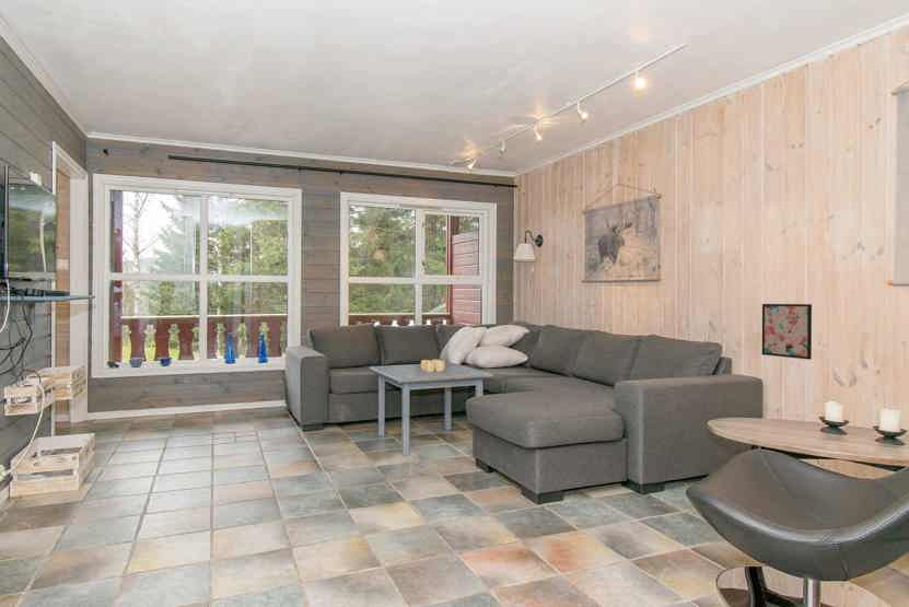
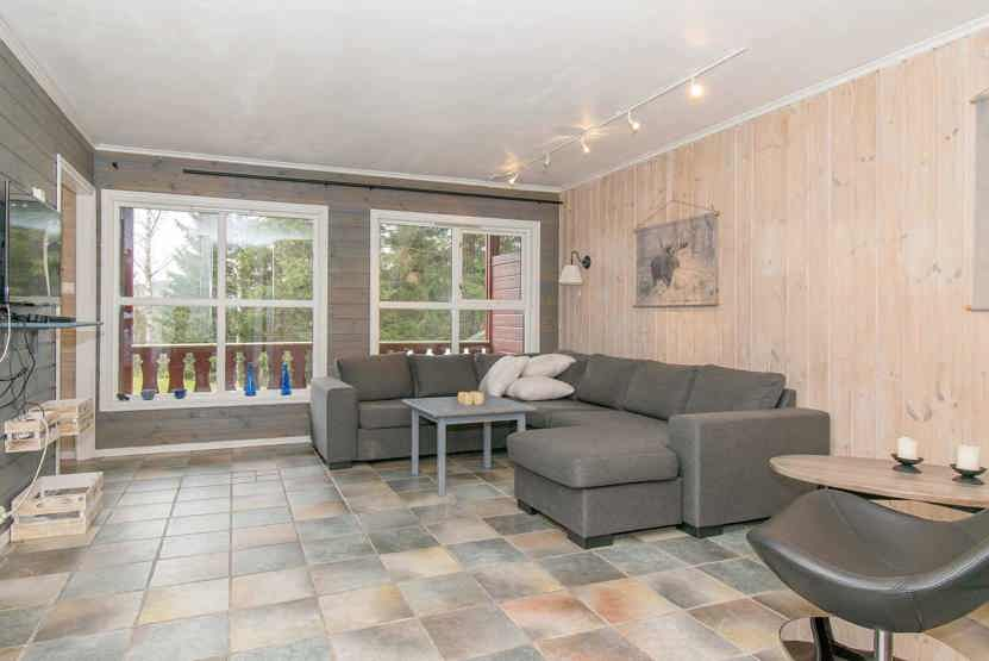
- wall art (785, 330)
